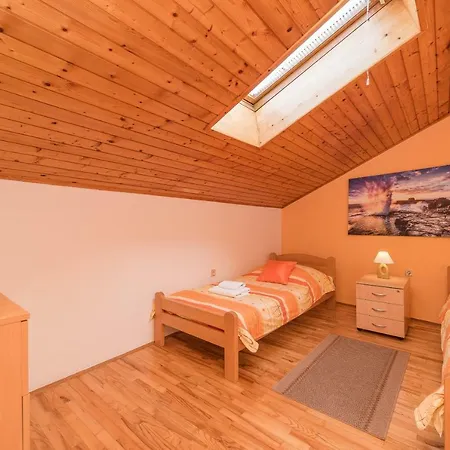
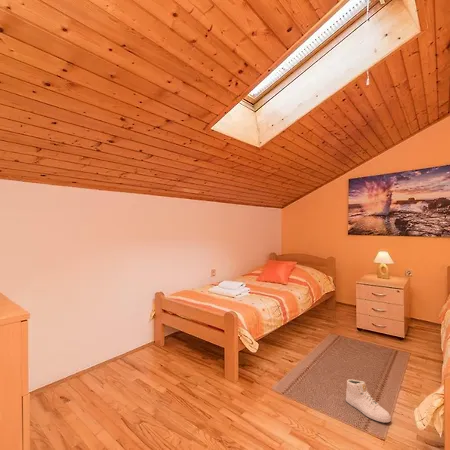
+ sneaker (366, 397)
